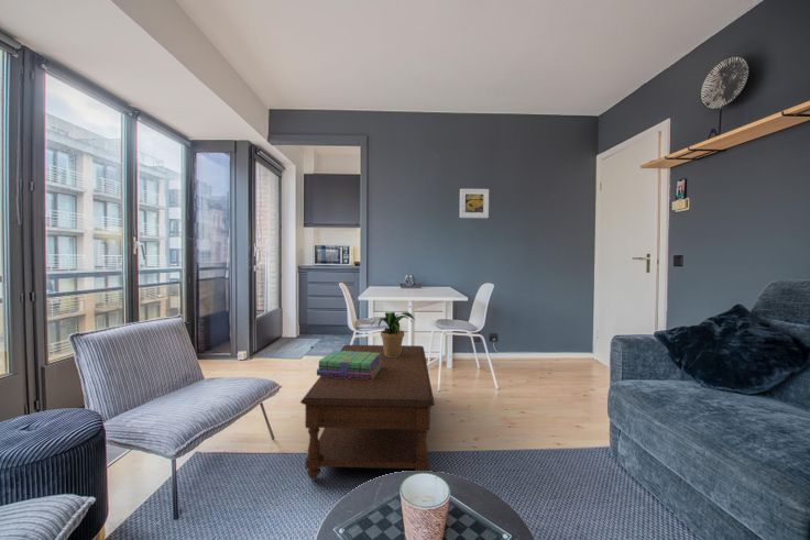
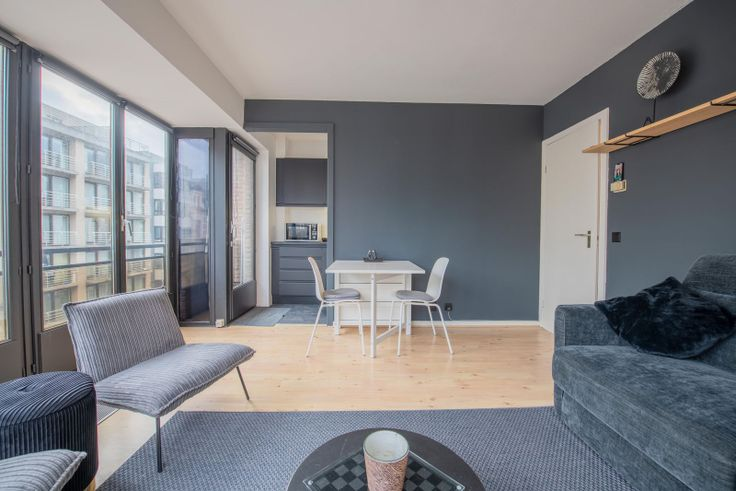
- potted plant (392, 332)
- stack of books (350, 363)
- coffee table (376, 397)
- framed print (473, 203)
